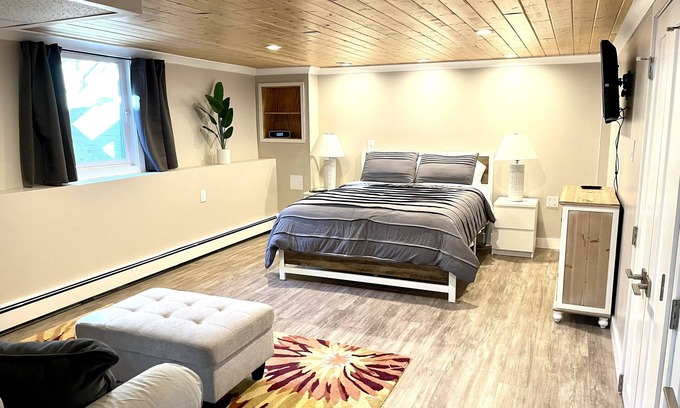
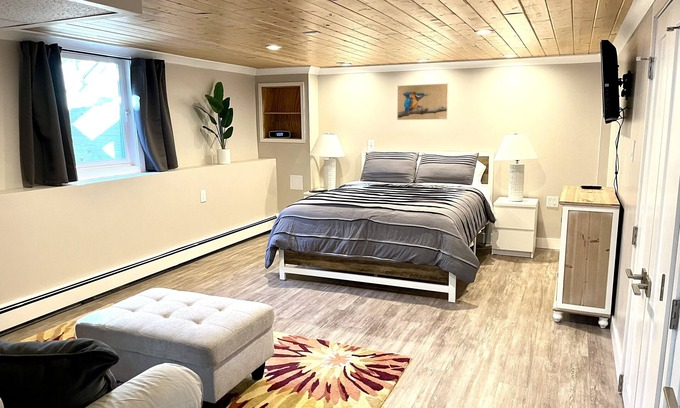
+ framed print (422, 102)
